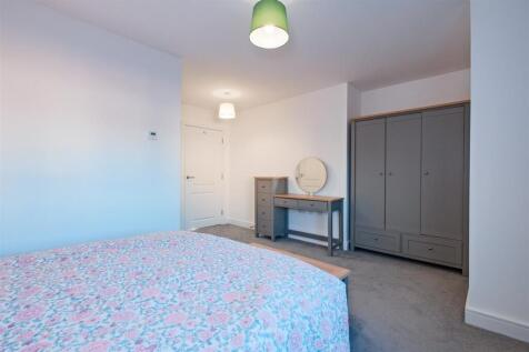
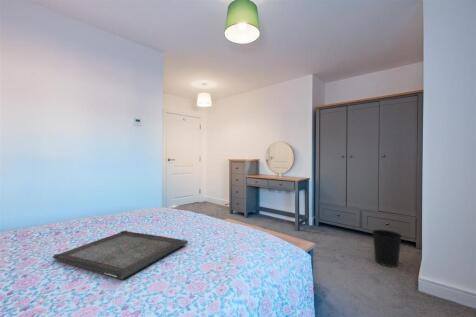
+ wastebasket (386, 247)
+ serving tray (125, 248)
